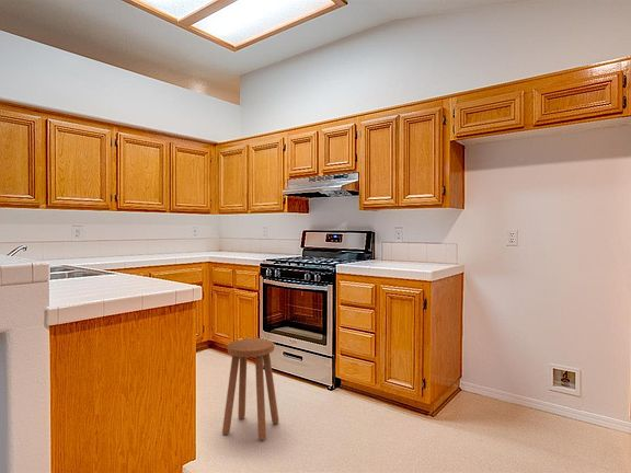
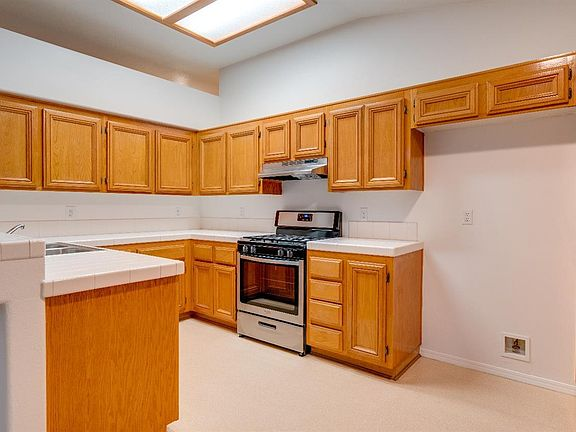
- stool (245, 385)
